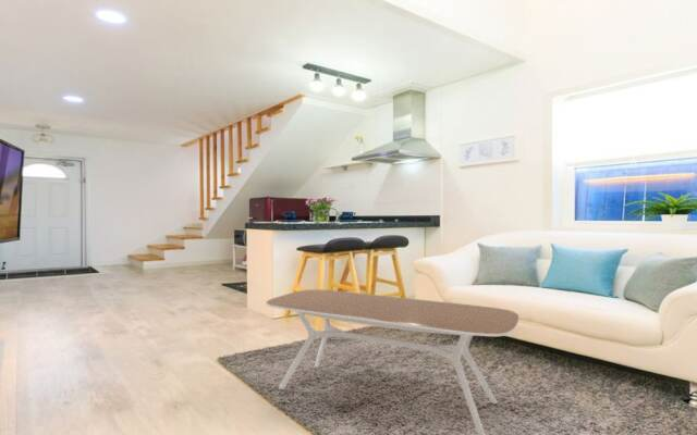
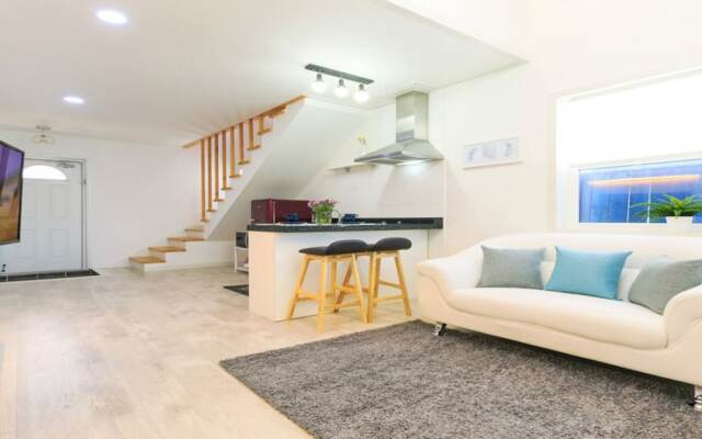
- coffee table (384, 344)
